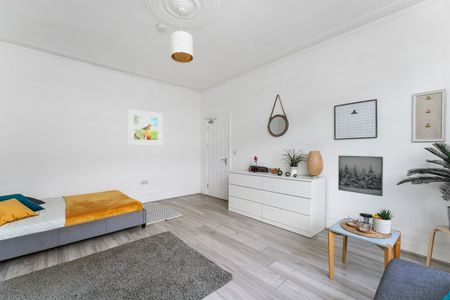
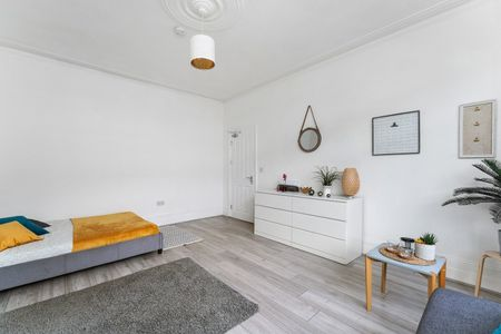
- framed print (146, 128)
- wall art (359, 174)
